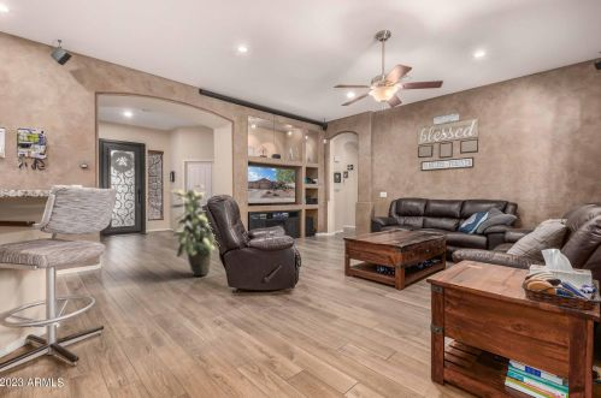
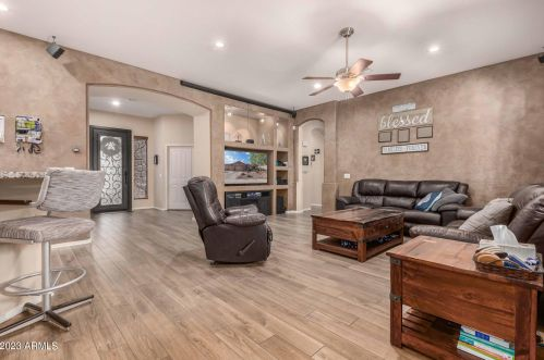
- indoor plant (195, 230)
